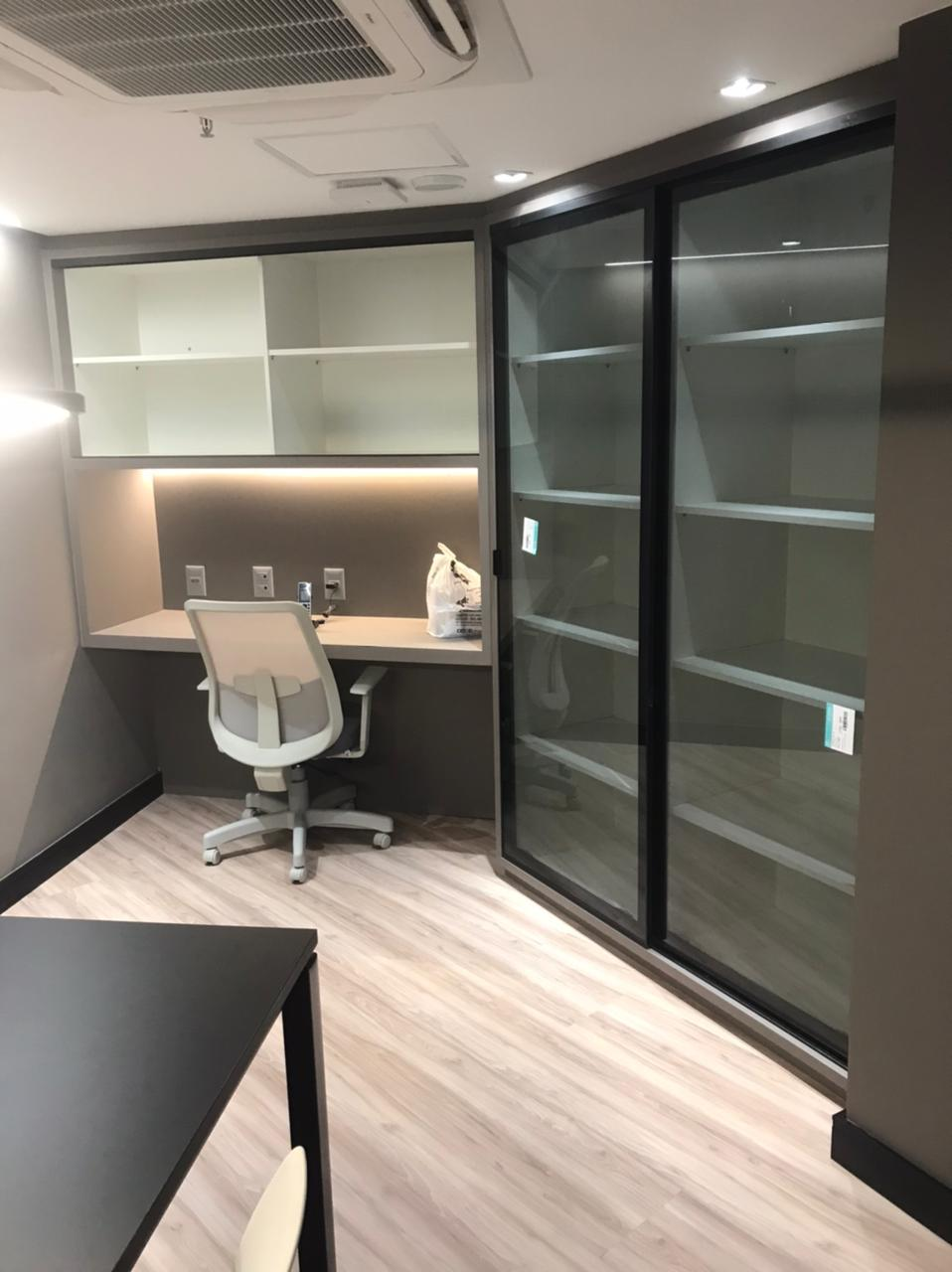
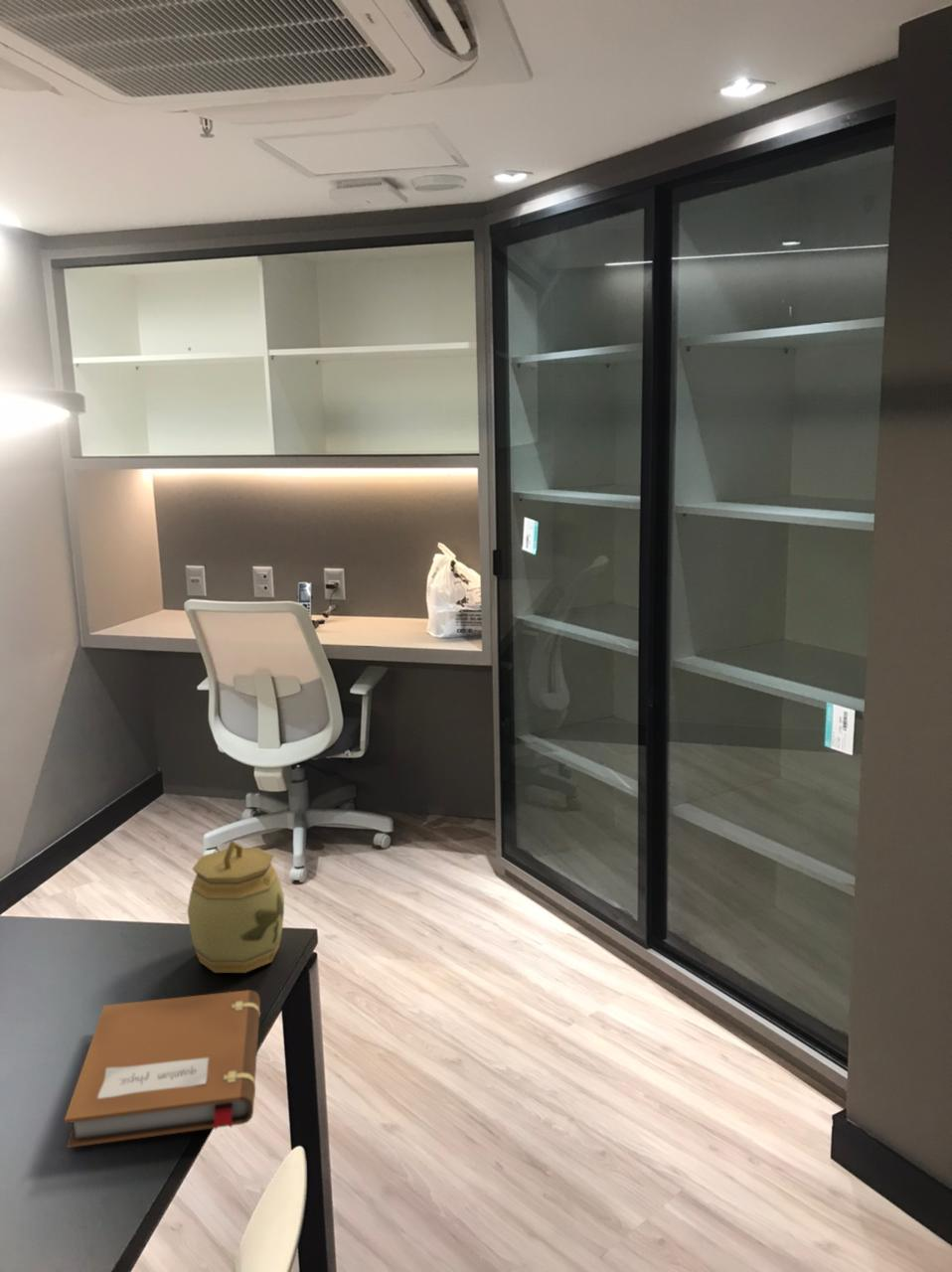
+ notebook (173, 1062)
+ jar (236, 898)
